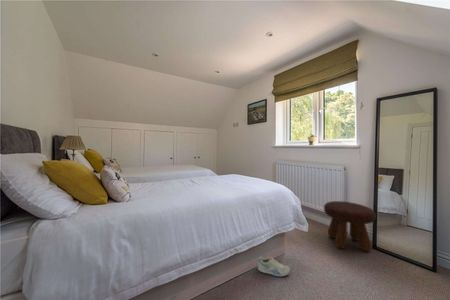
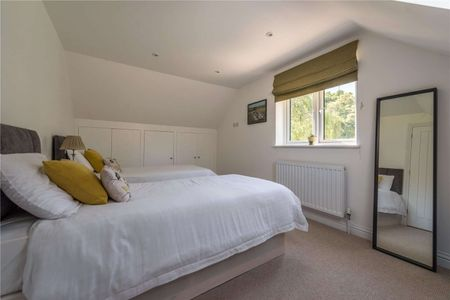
- footstool (346, 224)
- sneaker (273, 265)
